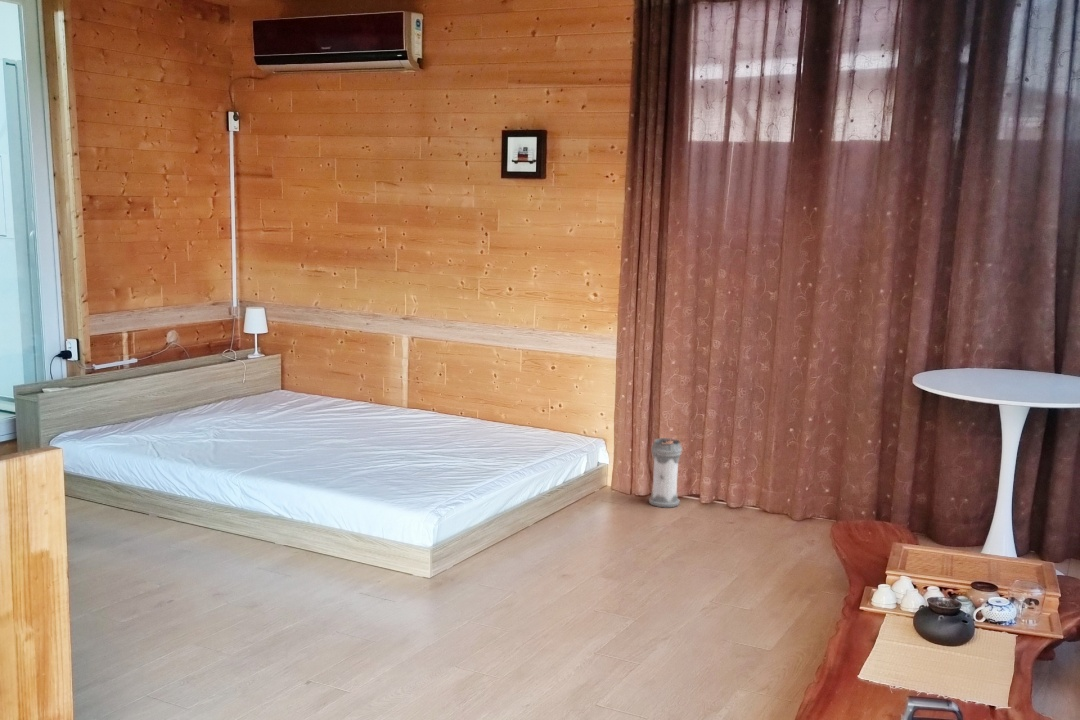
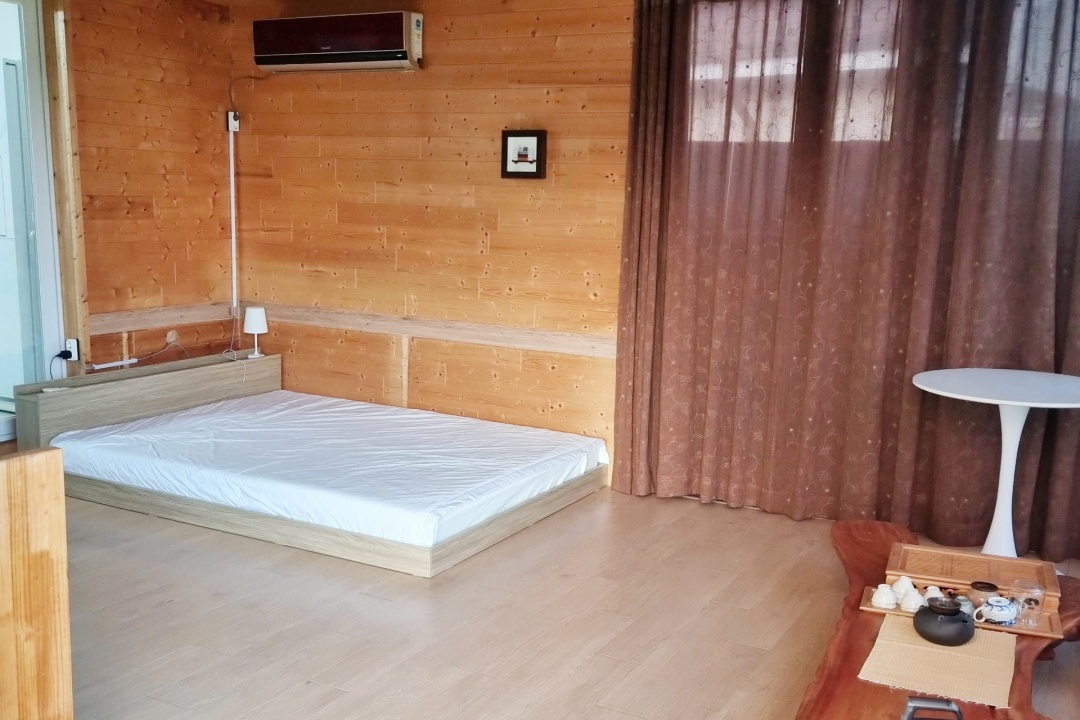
- lantern (665, 472)
